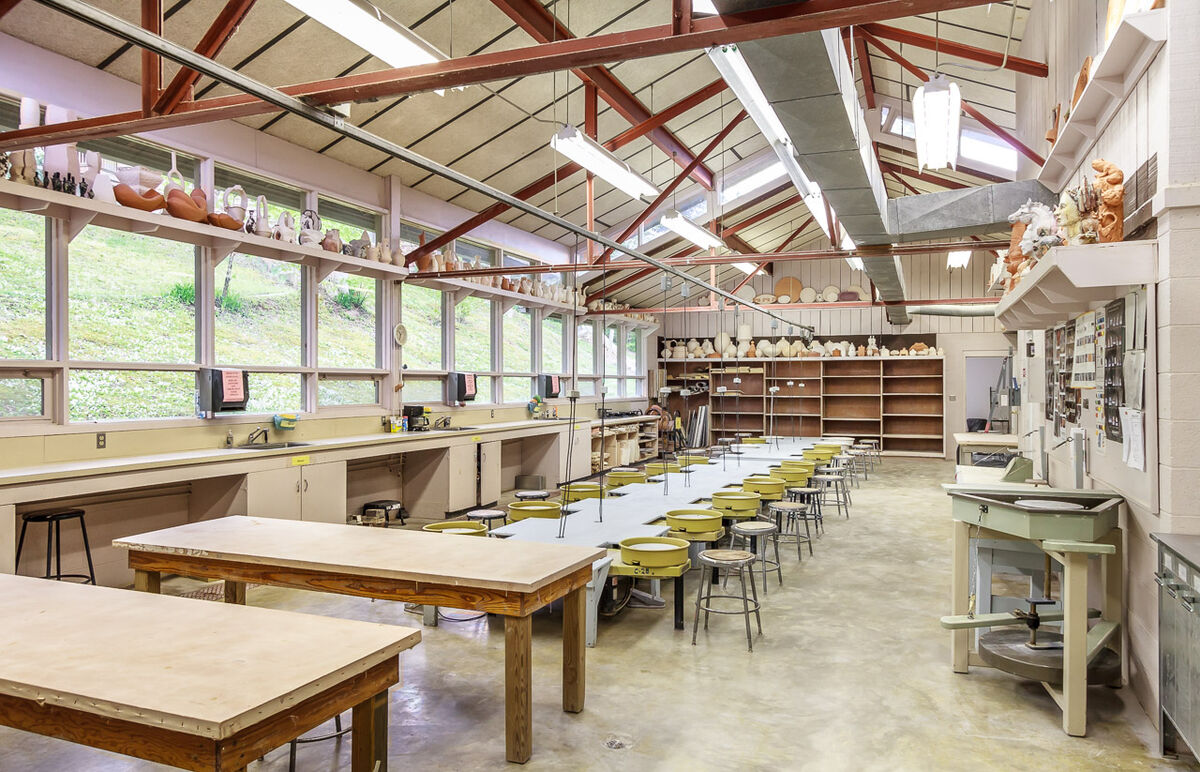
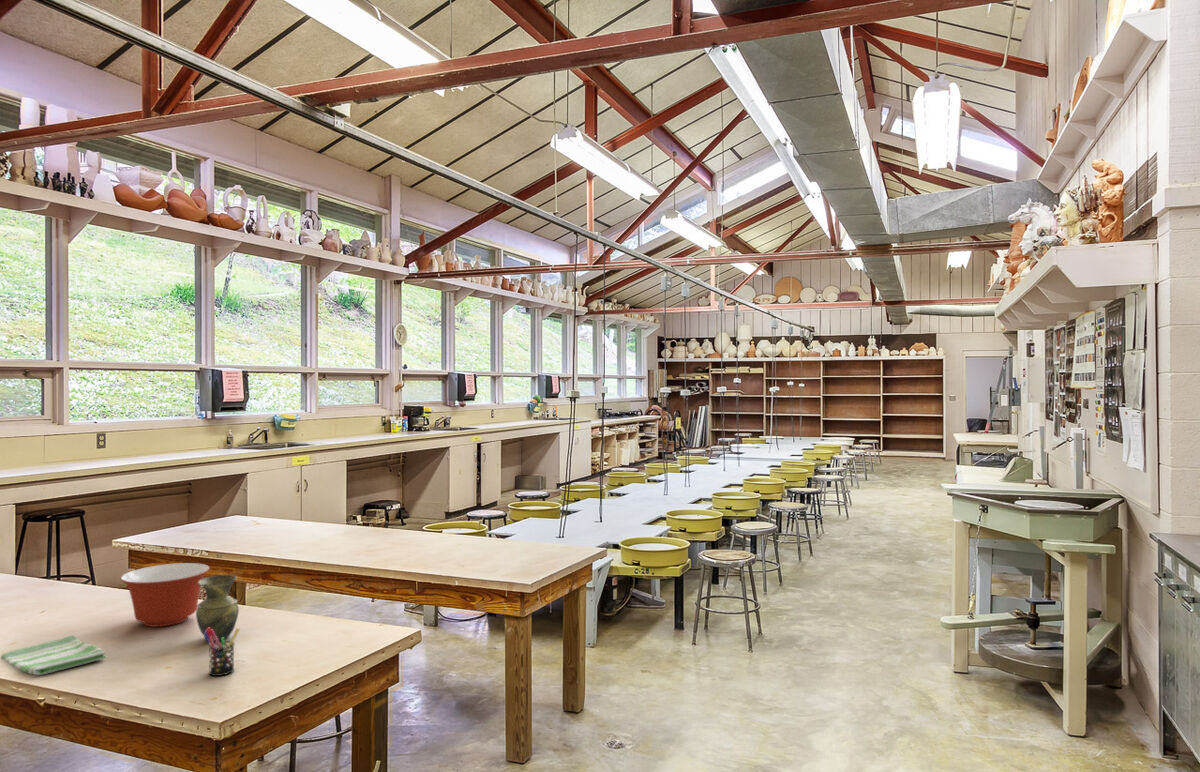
+ pen holder (220, 649)
+ dish towel (54, 654)
+ mixing bowl (166, 596)
+ vase (217, 608)
